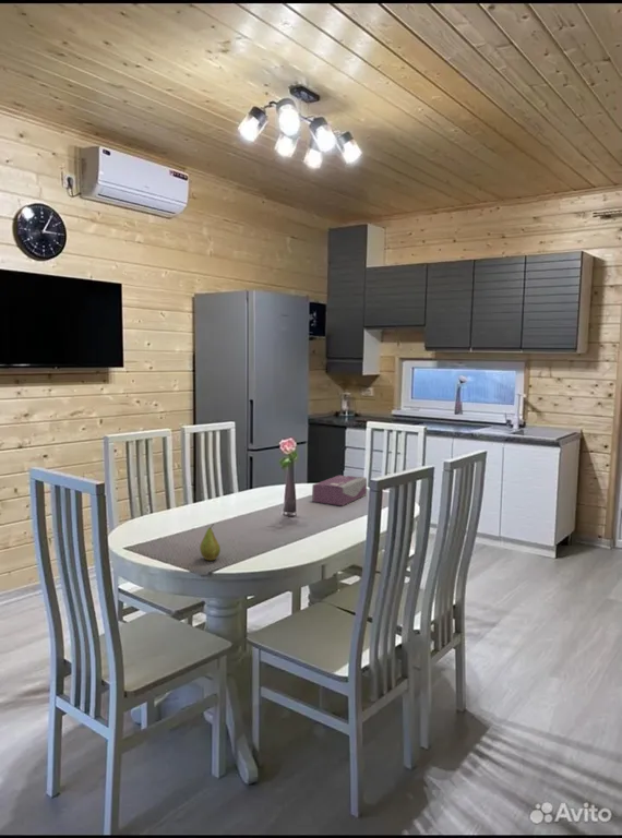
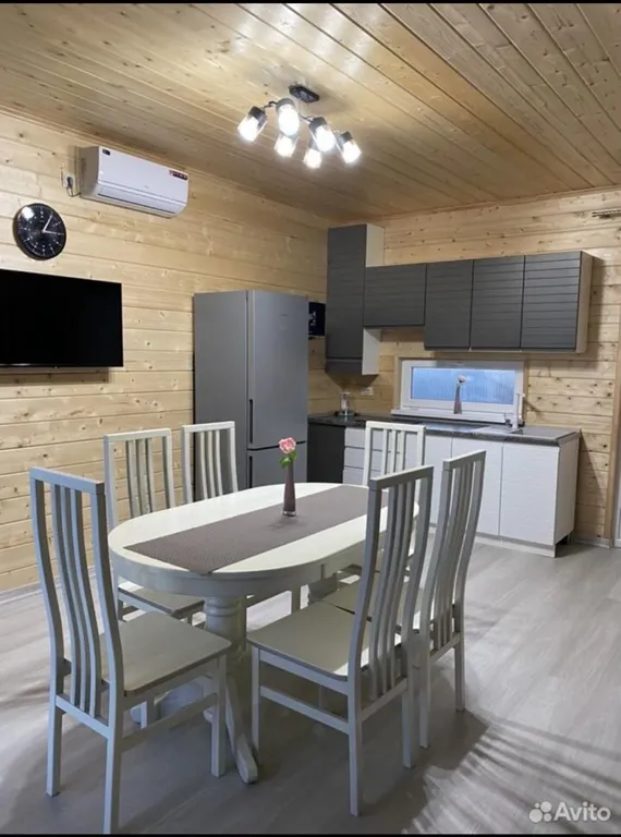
- fruit (210, 540)
- tissue box (339, 489)
